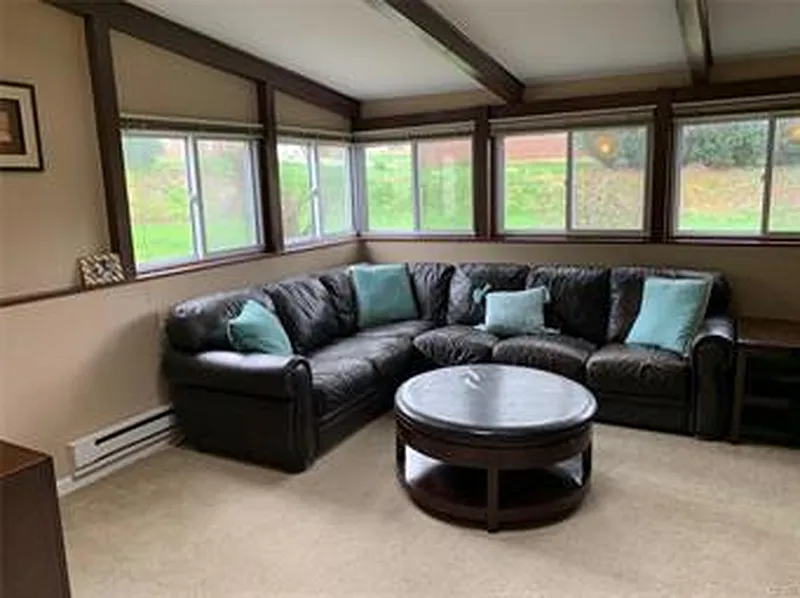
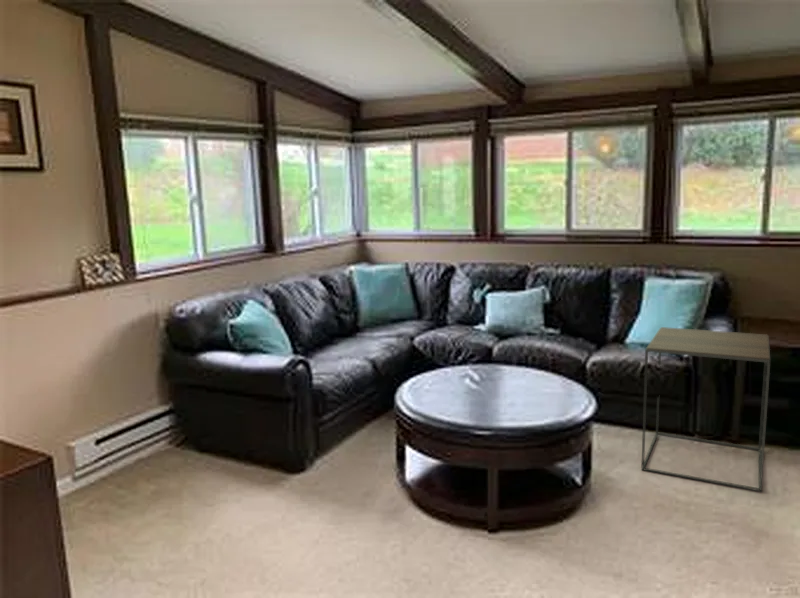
+ side table (697, 438)
